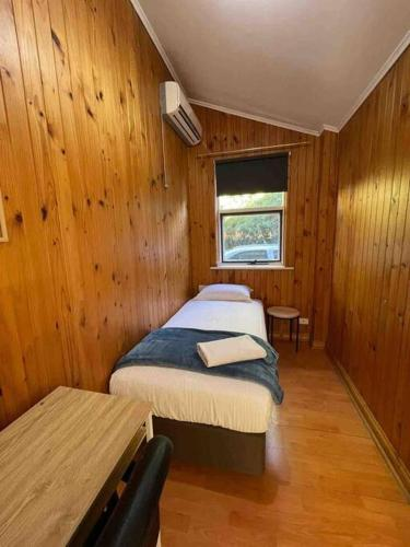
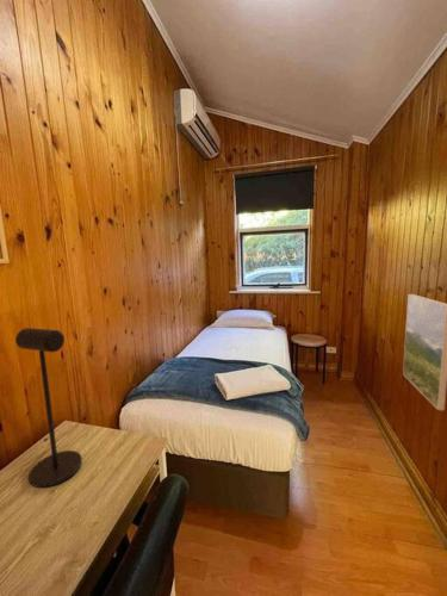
+ desk lamp (48, 402)
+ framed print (423, 346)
